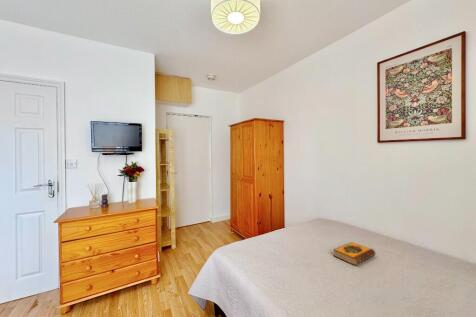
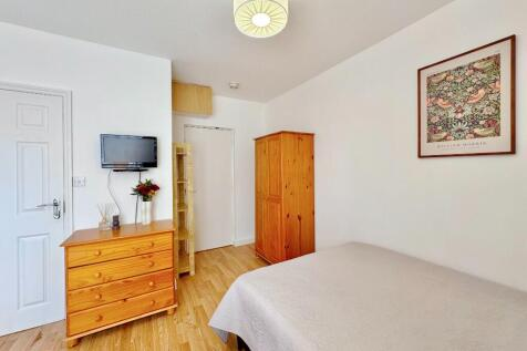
- hardback book (354, 253)
